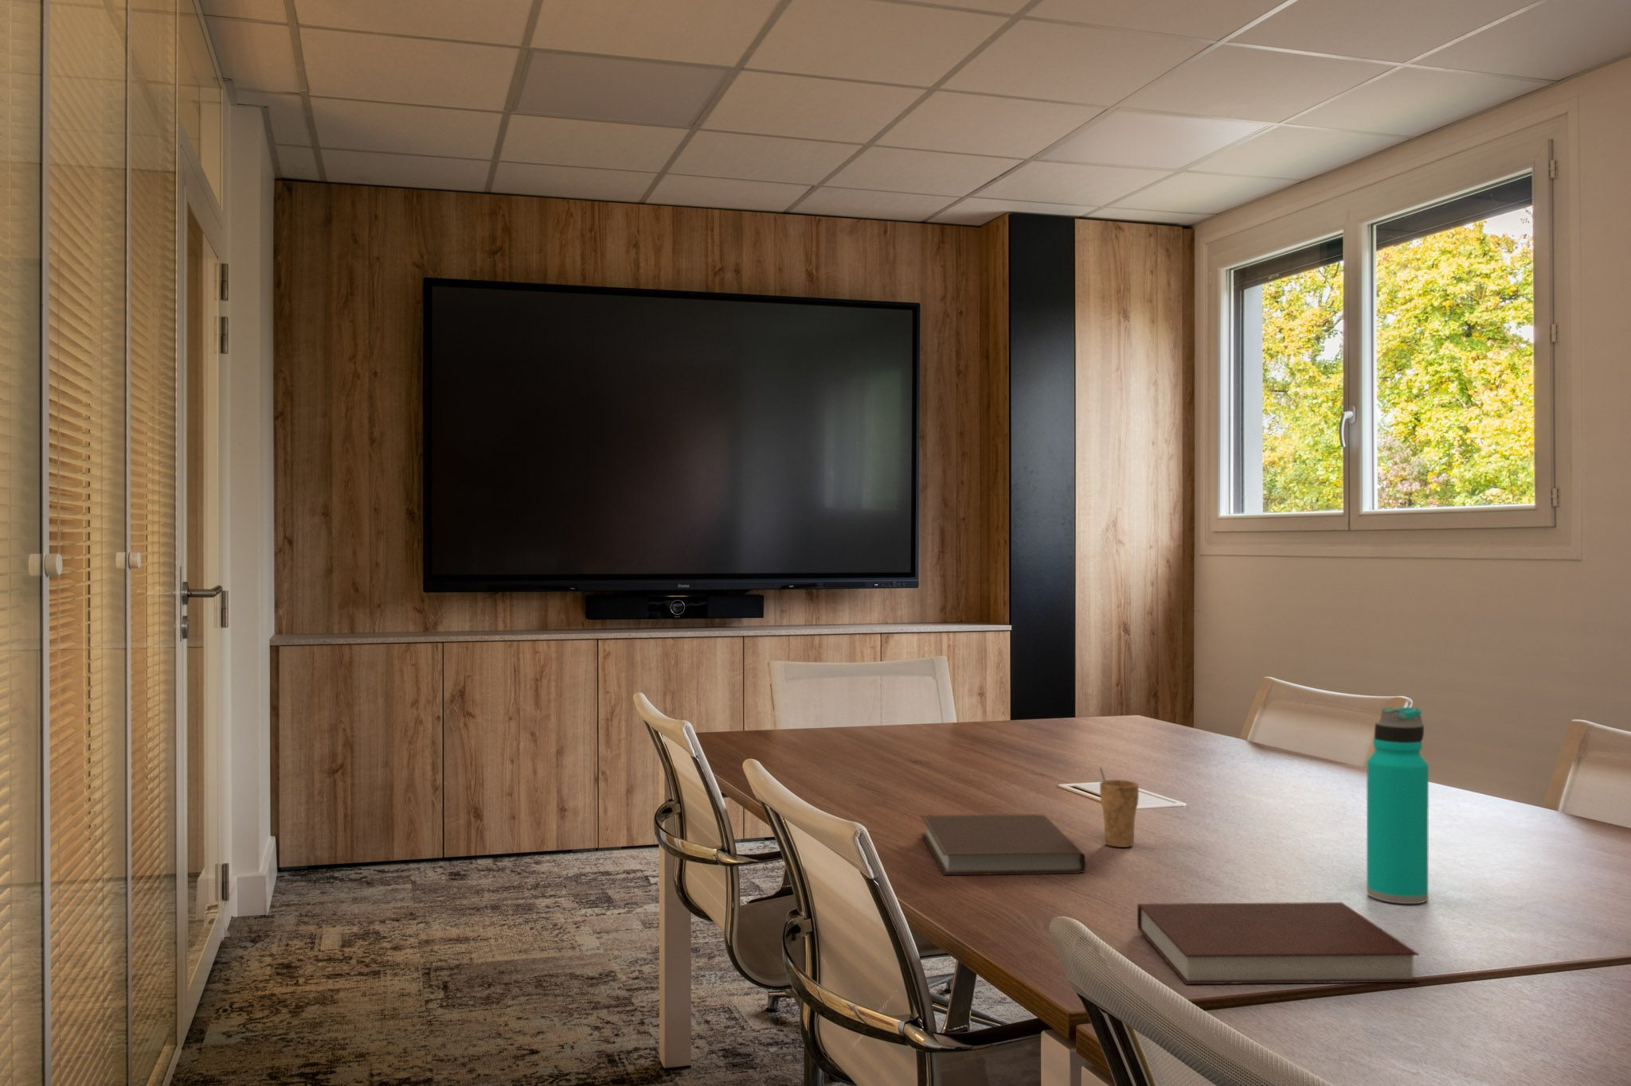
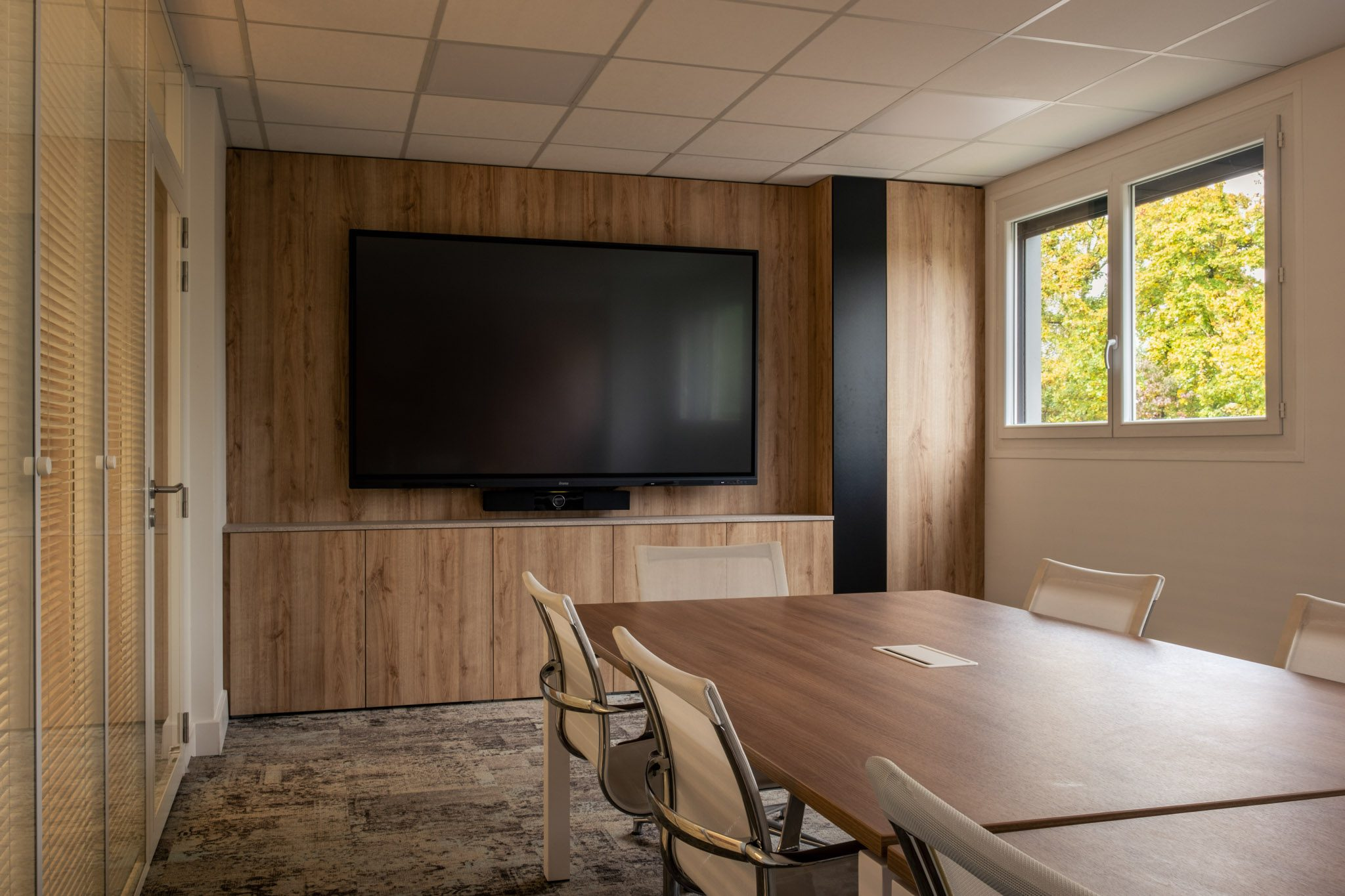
- notebook (1268, 939)
- water bottle (1397, 802)
- notebook (998, 842)
- cup (1119, 805)
